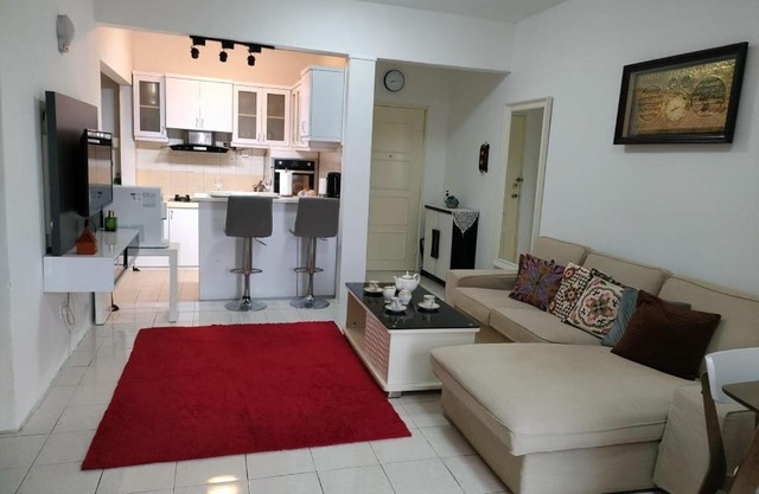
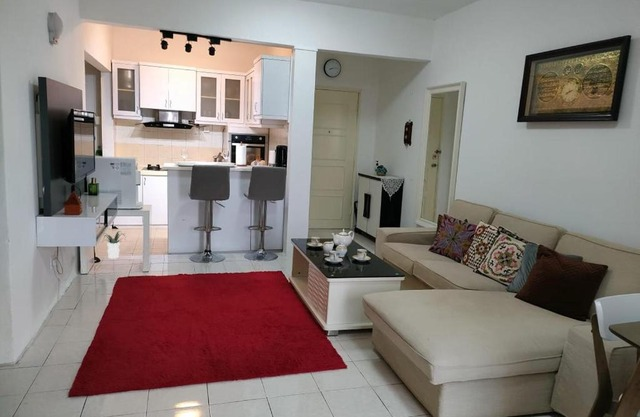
+ potted plant (112, 244)
